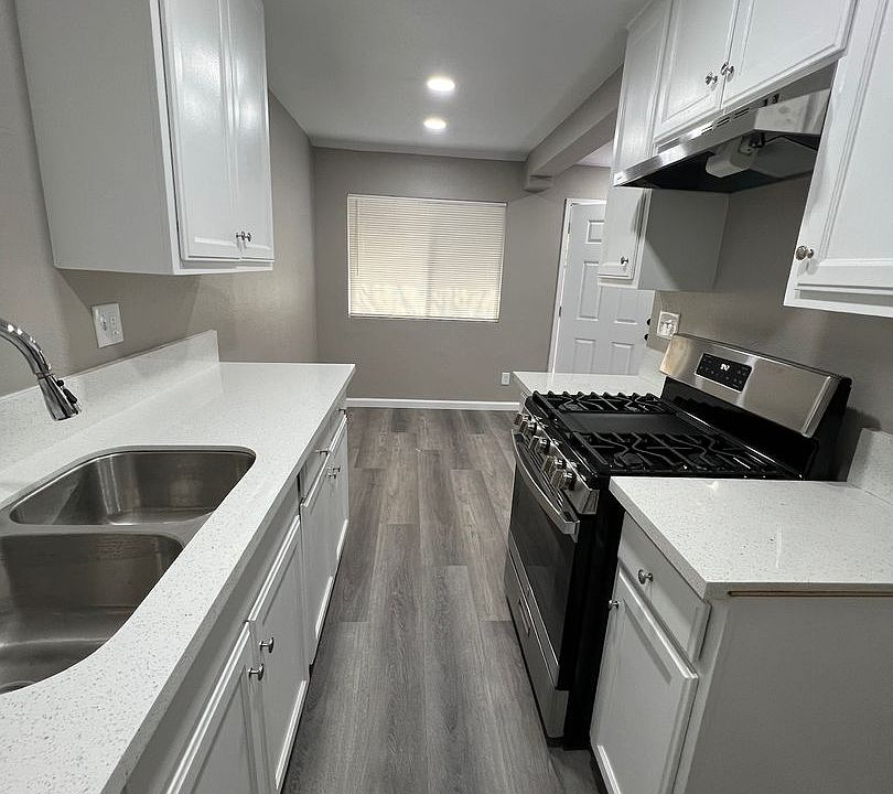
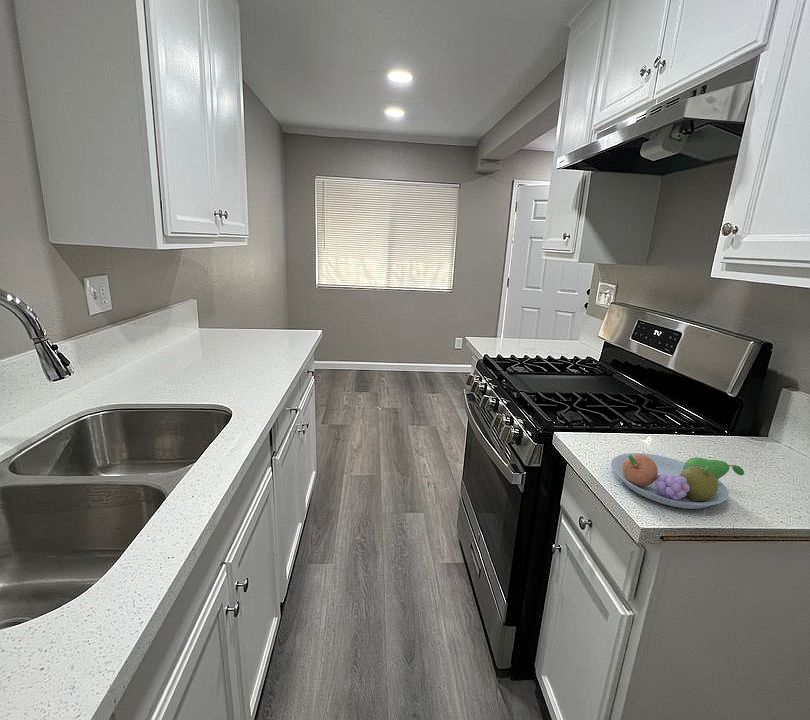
+ fruit bowl (673, 468)
